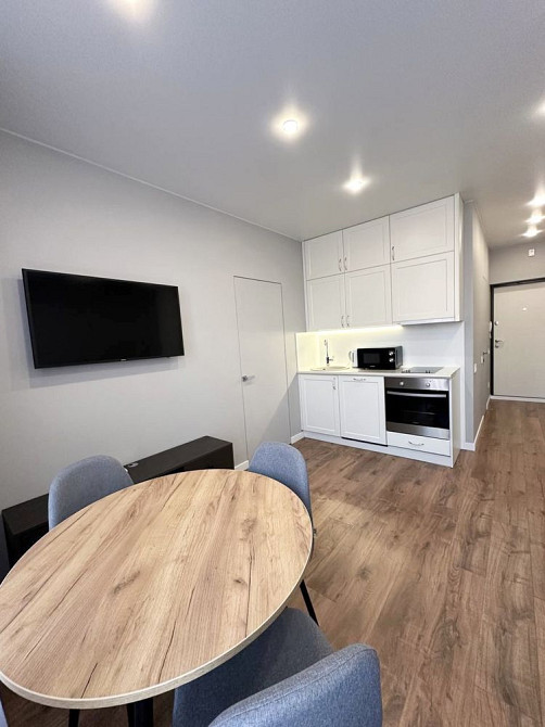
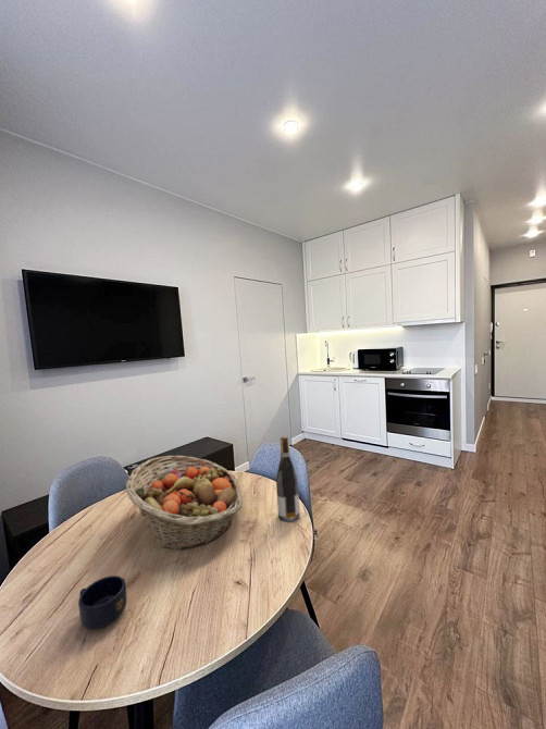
+ mug (100, 602)
+ fruit basket (188, 493)
+ wine bottle (286, 477)
